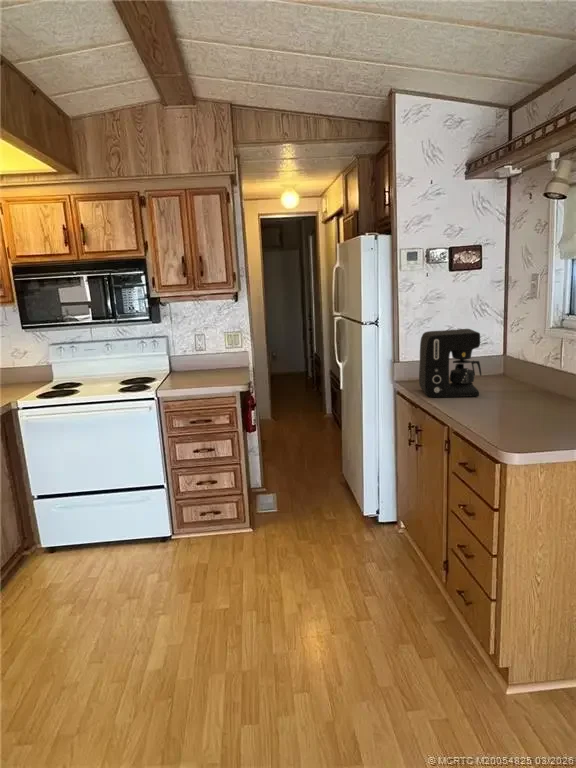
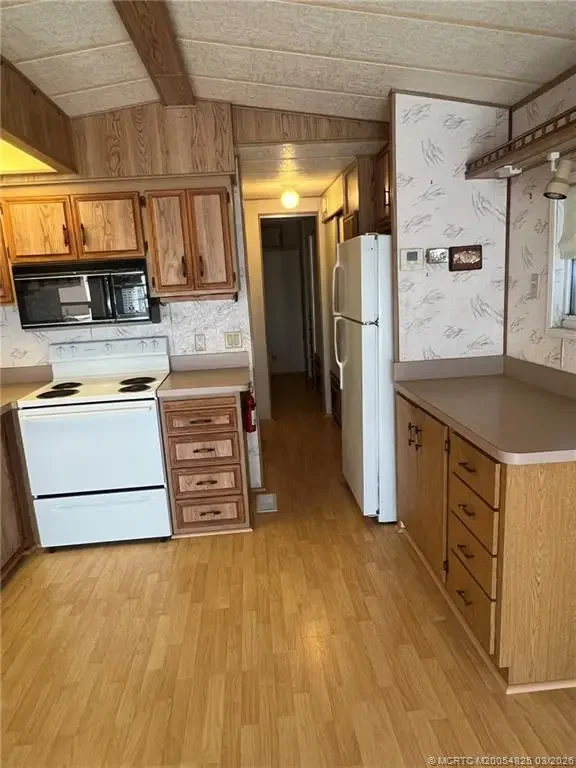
- coffee maker (453, 362)
